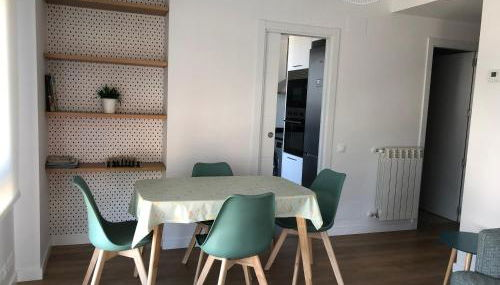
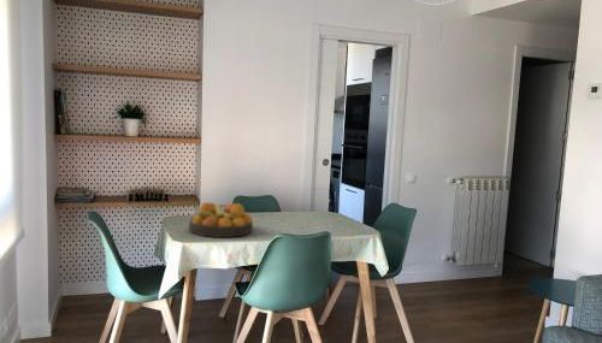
+ fruit bowl (220, 215)
